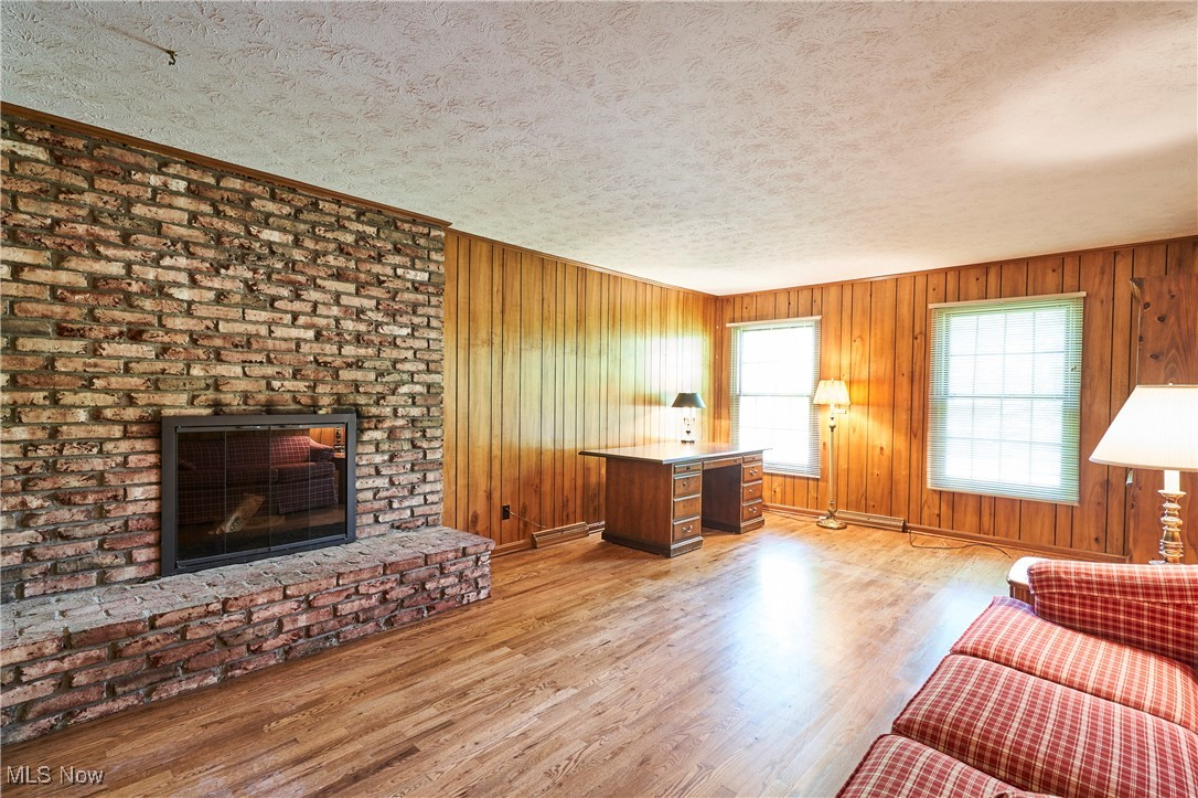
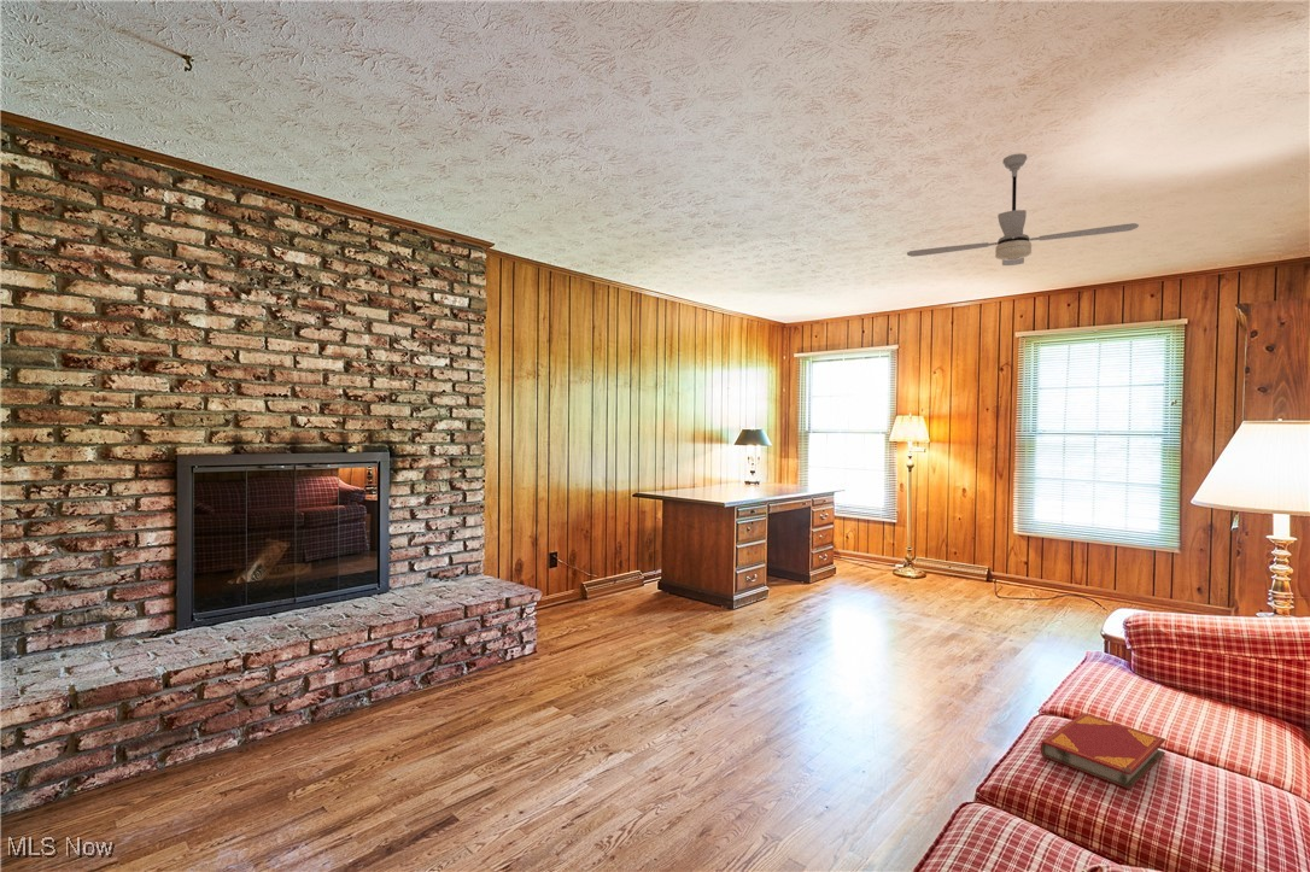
+ ceiling fan (1013, 207)
+ hardback book (1103, 747)
